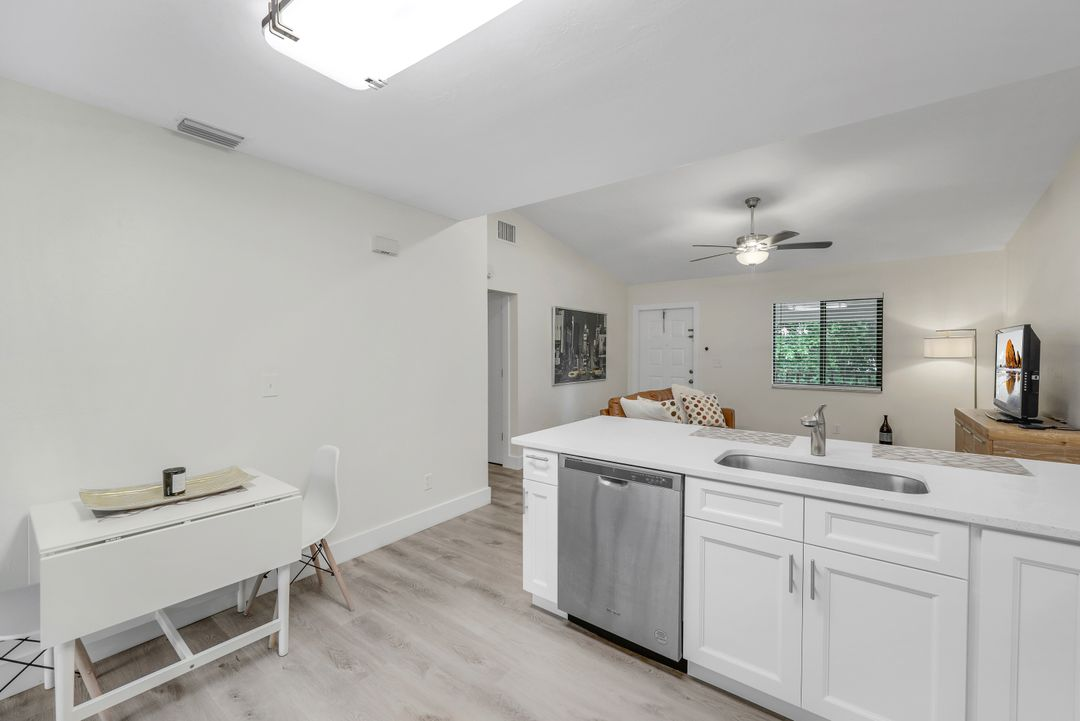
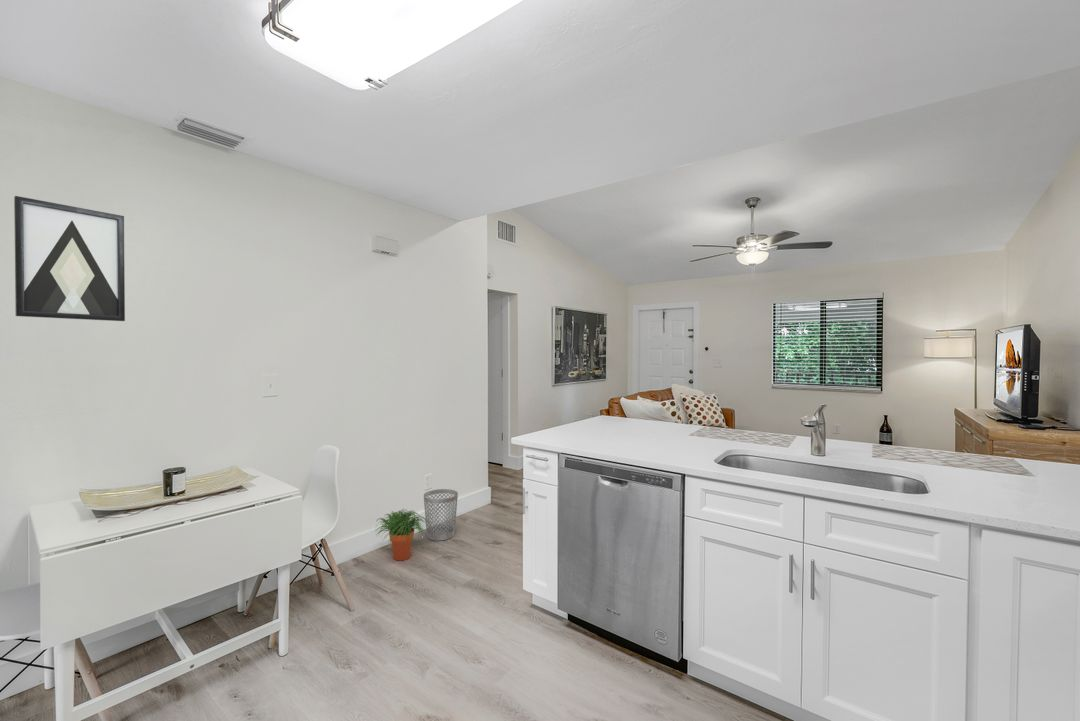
+ potted plant (402, 534)
+ wall art (73, 263)
+ wastebasket (440, 514)
